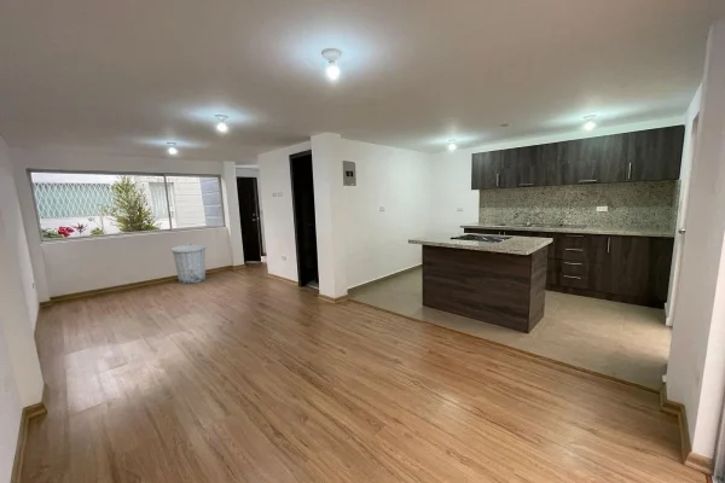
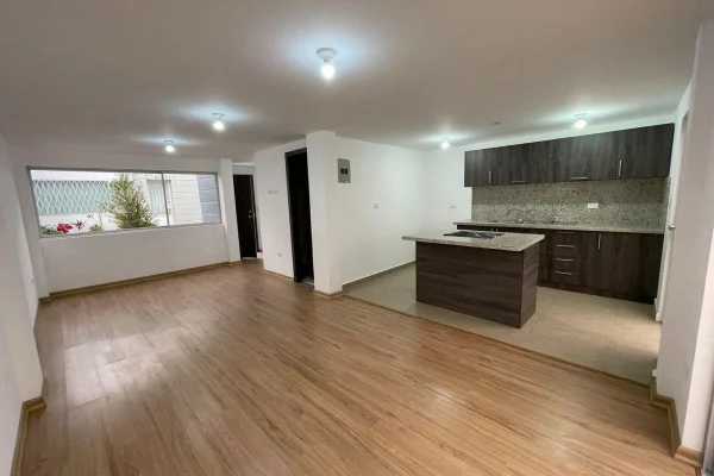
- trash can (190, 262)
